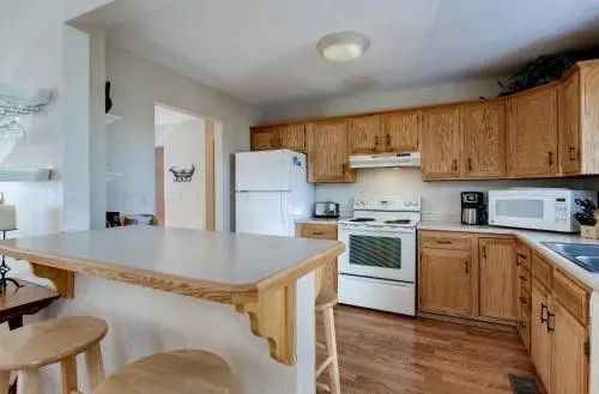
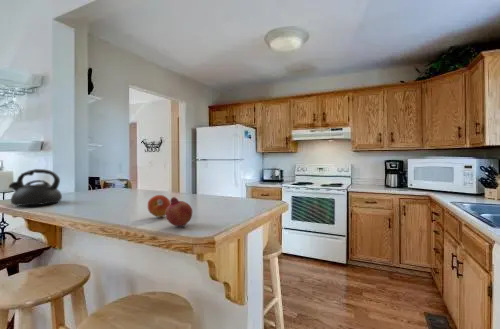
+ teapot (36, 186)
+ fruit (159, 206)
+ fruit (179, 211)
